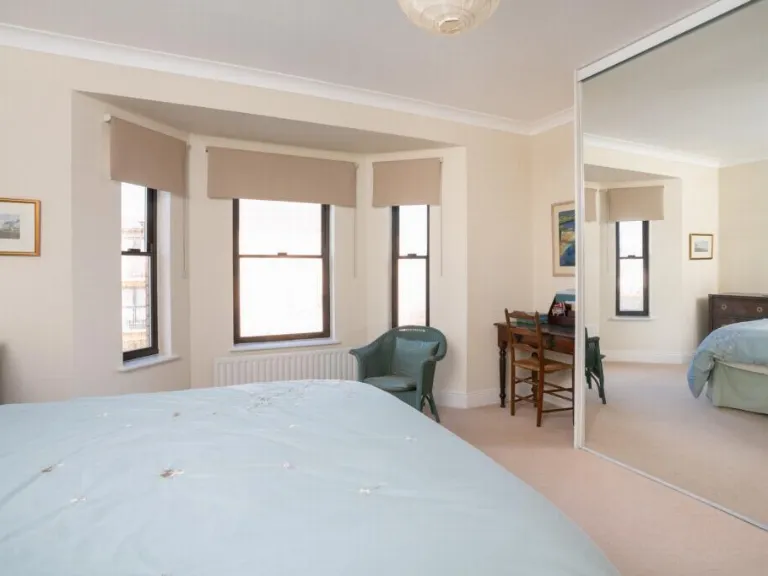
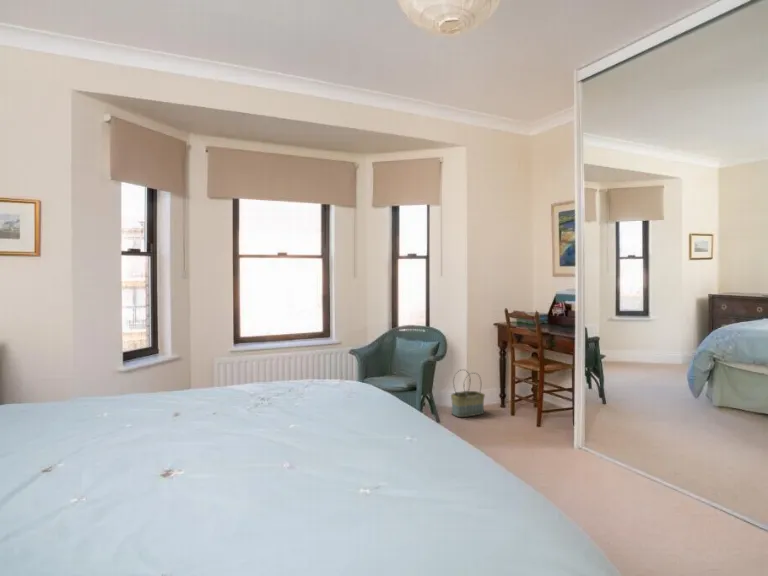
+ basket (467, 392)
